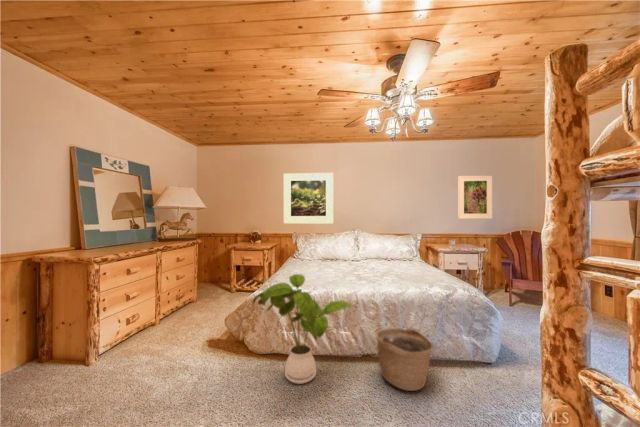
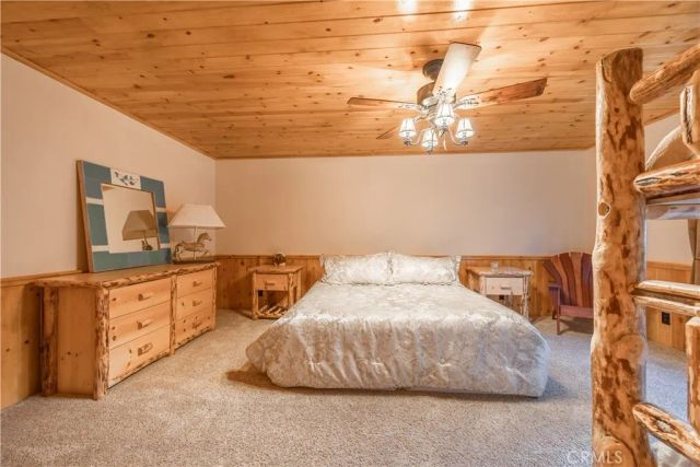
- basket (403, 355)
- house plant (303, 330)
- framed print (308, 198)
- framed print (475, 197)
